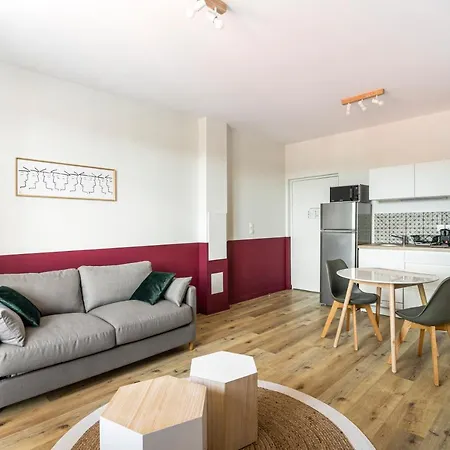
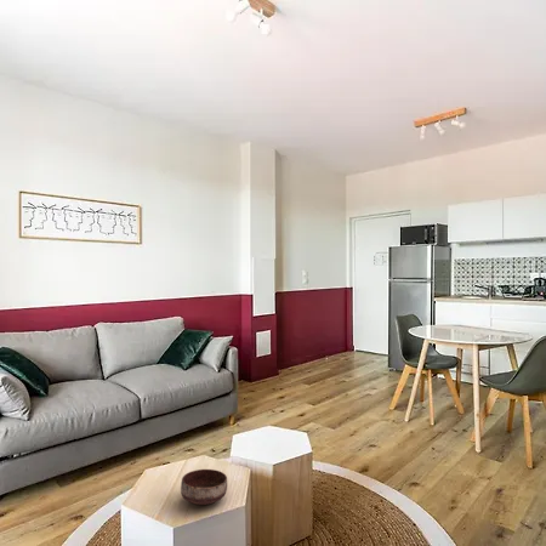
+ bowl (204, 488)
